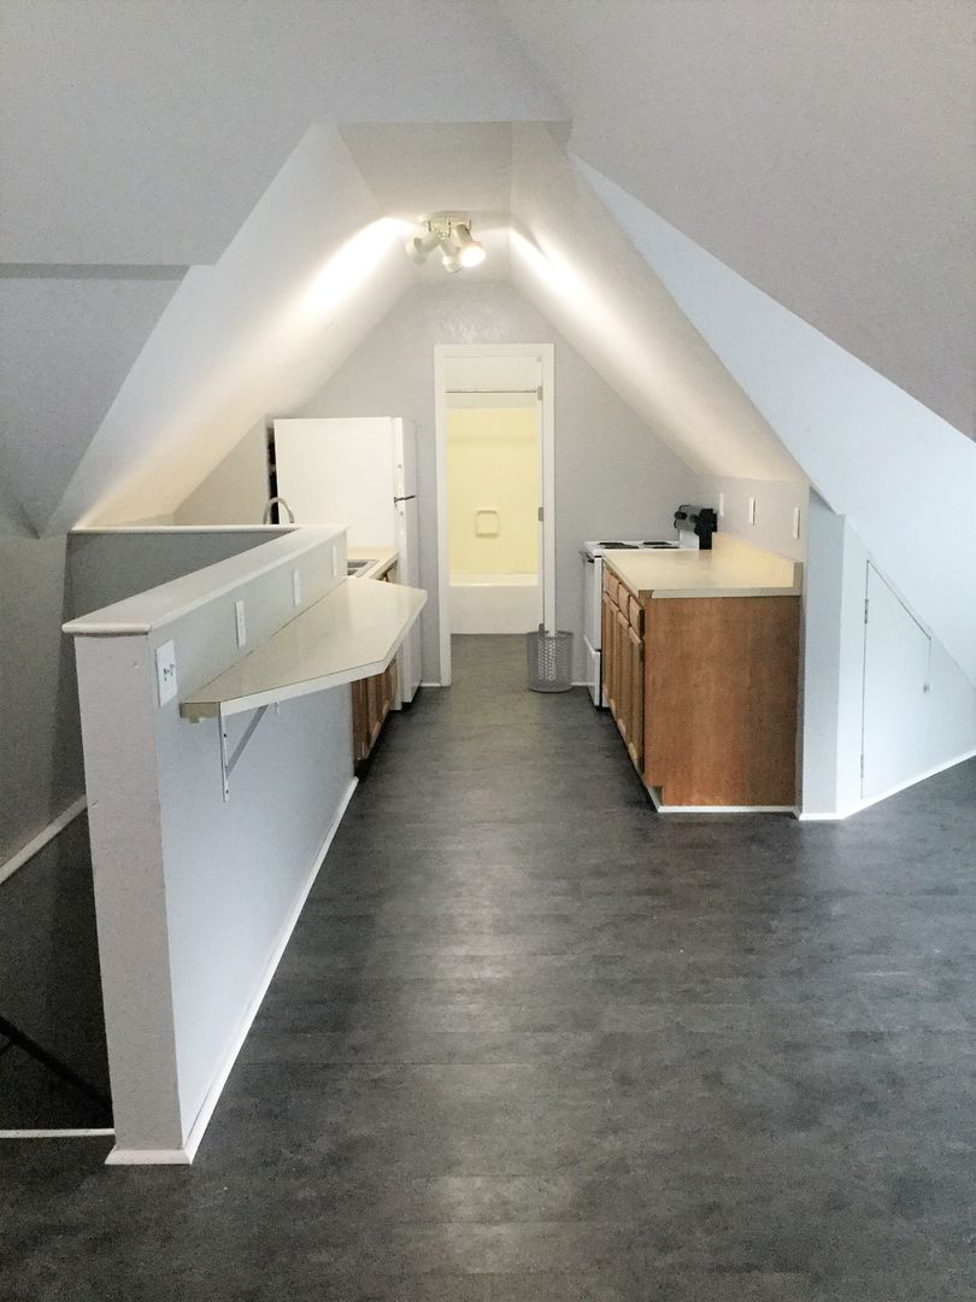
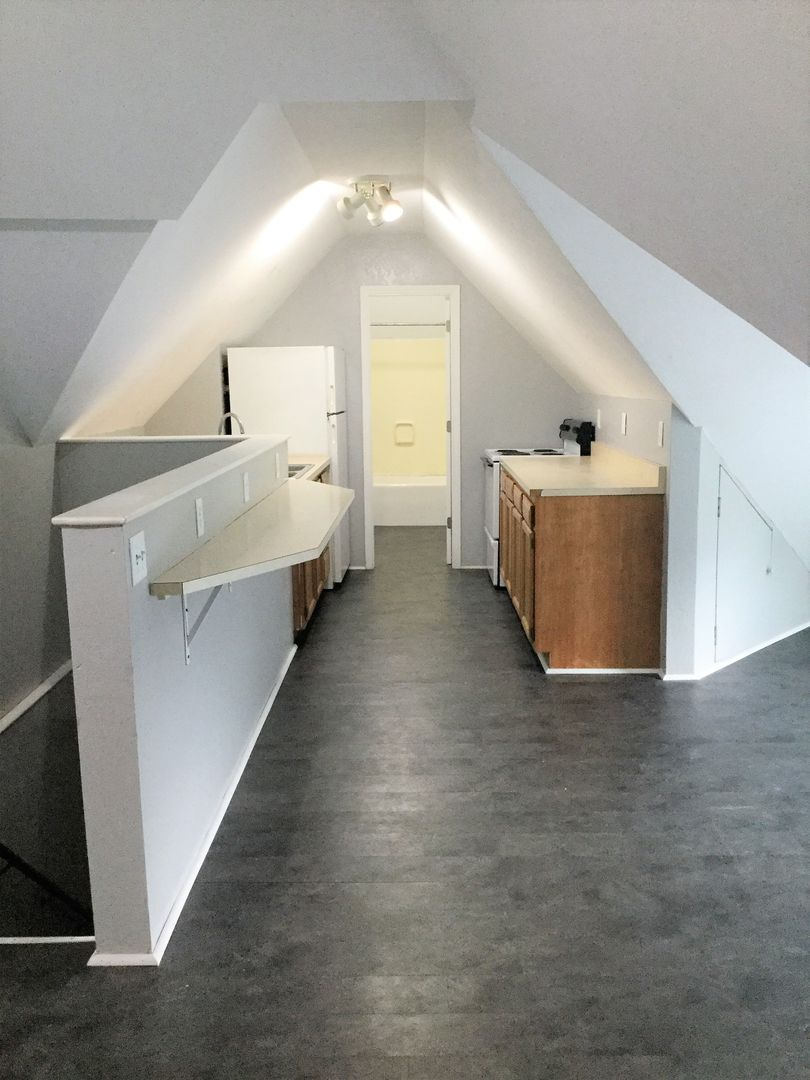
- waste bin (549, 659)
